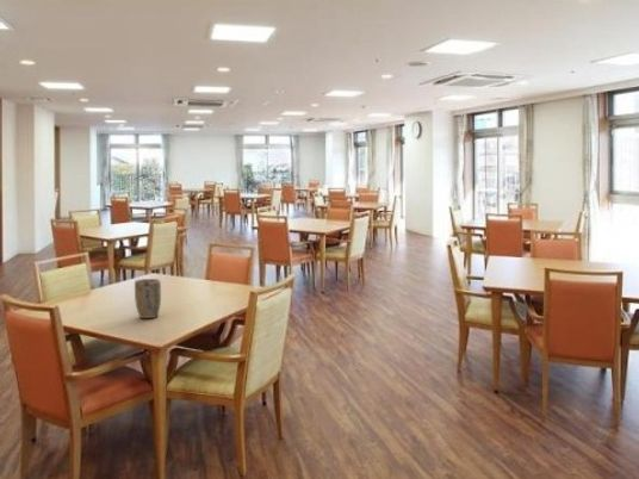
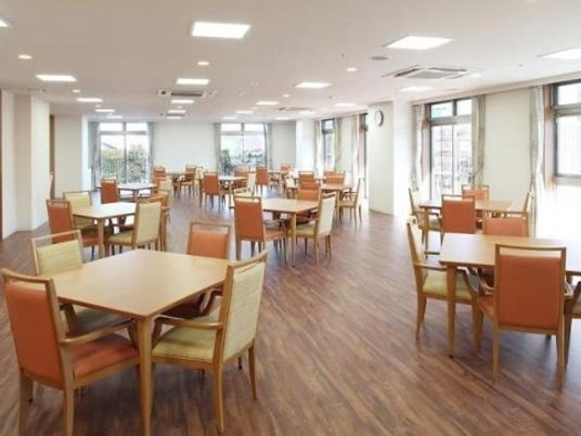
- plant pot (148, 298)
